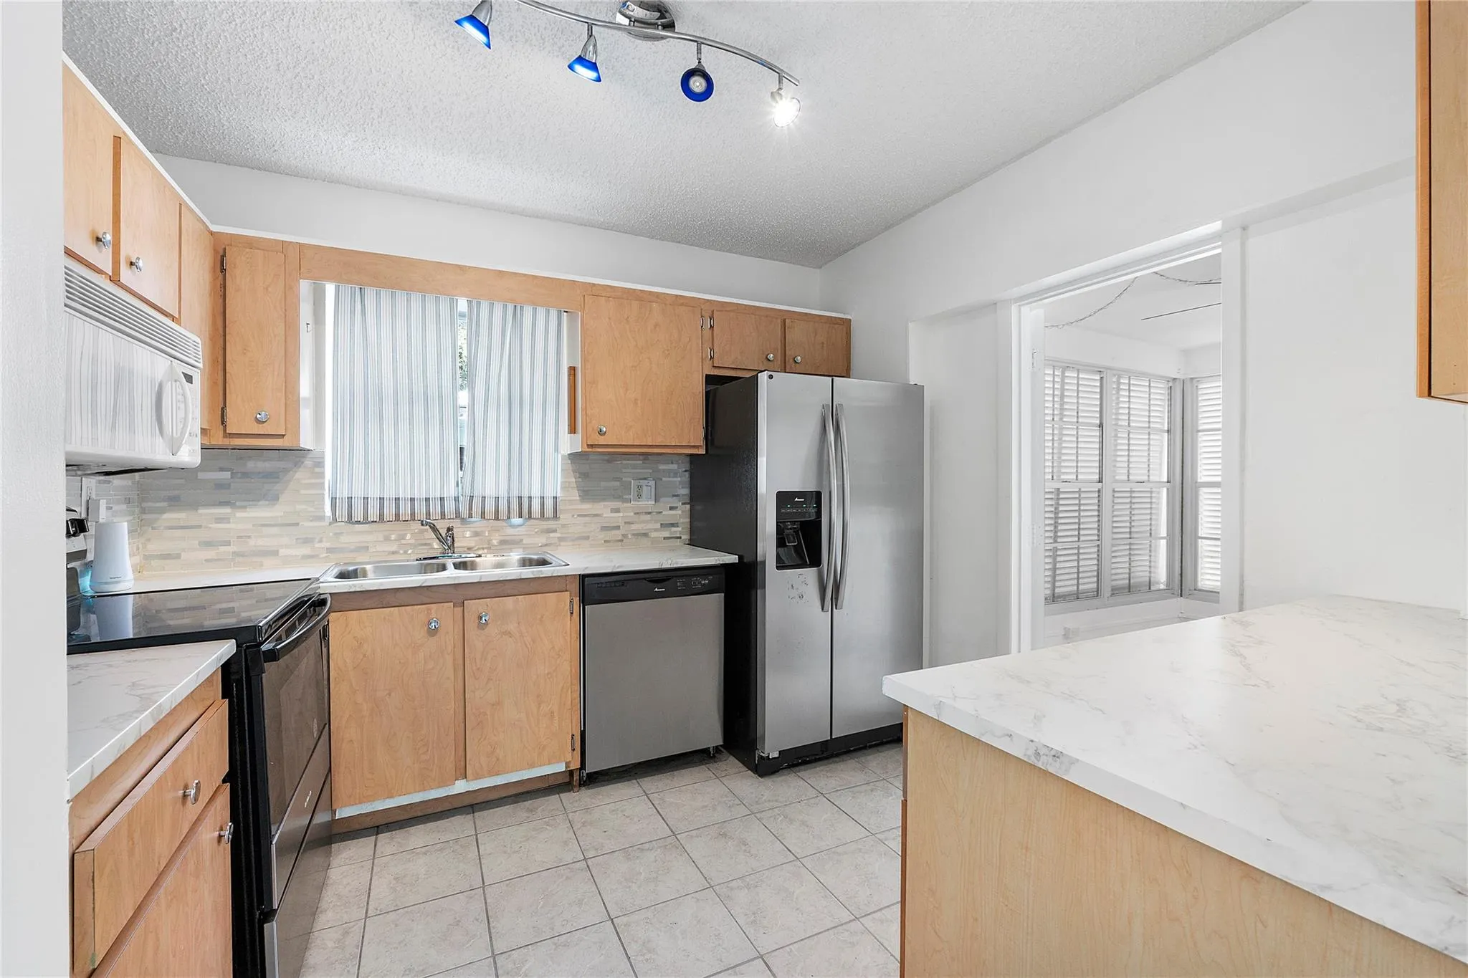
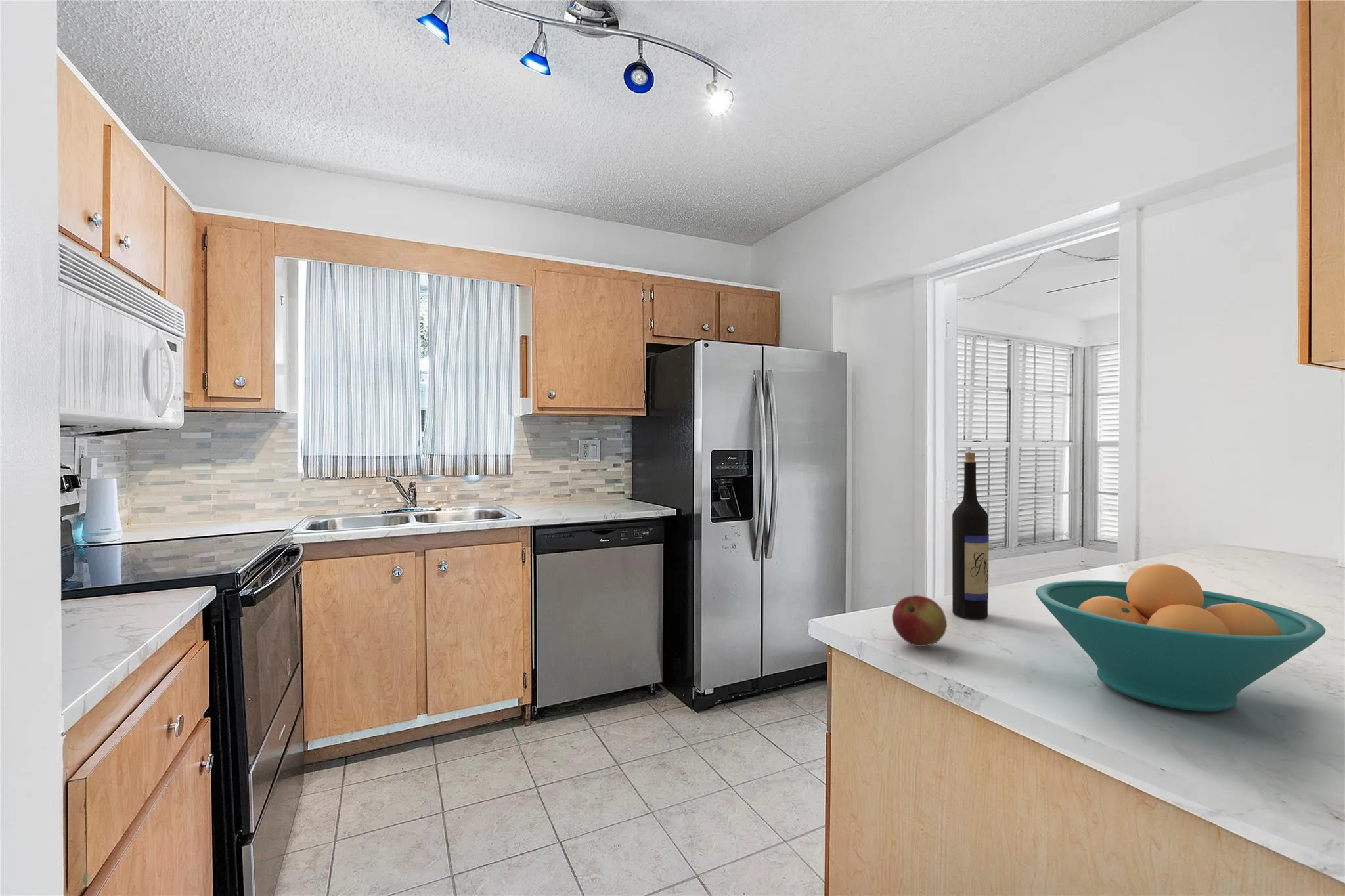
+ fruit bowl (1163, 628)
+ wine bottle (970, 533)
+ apple (919, 620)
